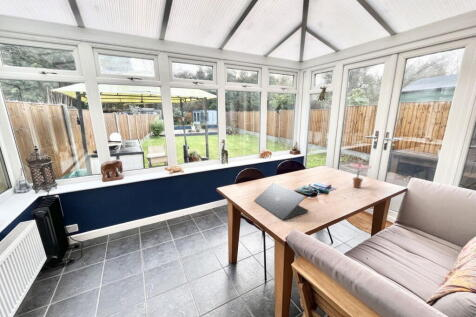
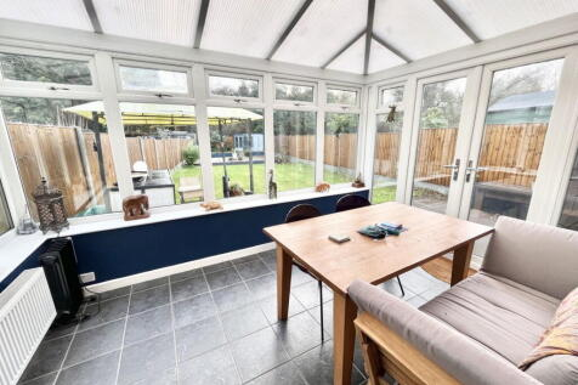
- laptop (279, 198)
- flower (359, 171)
